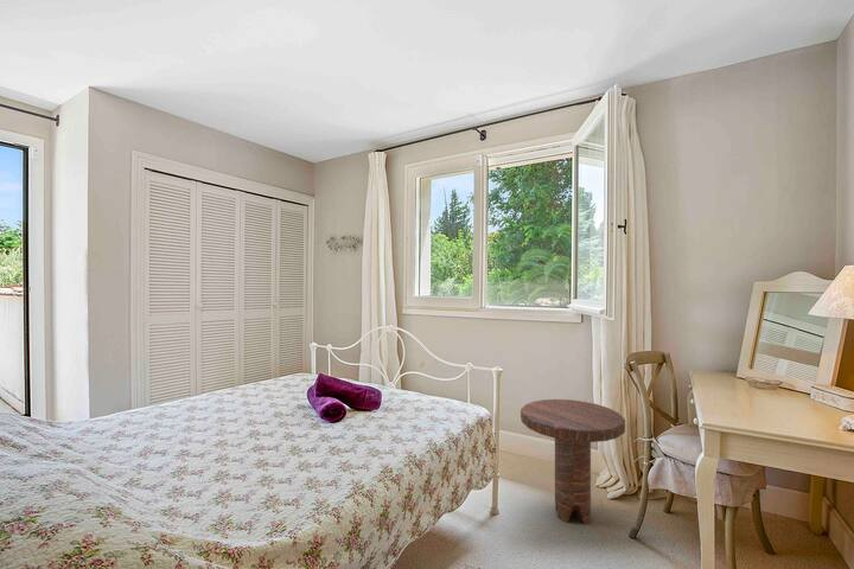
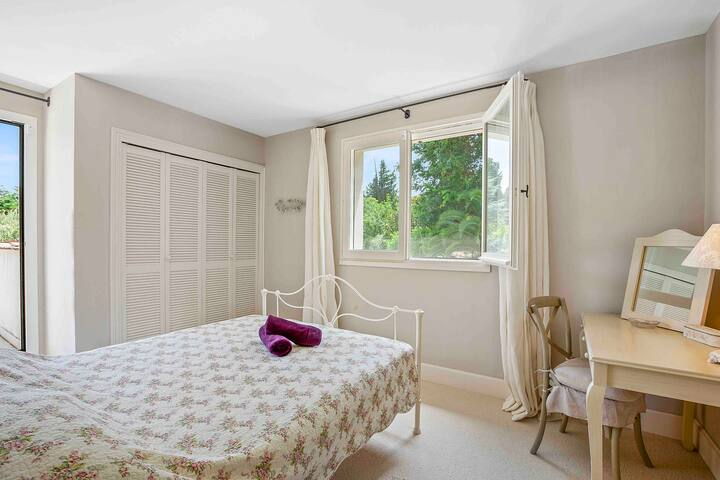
- side table (571, 463)
